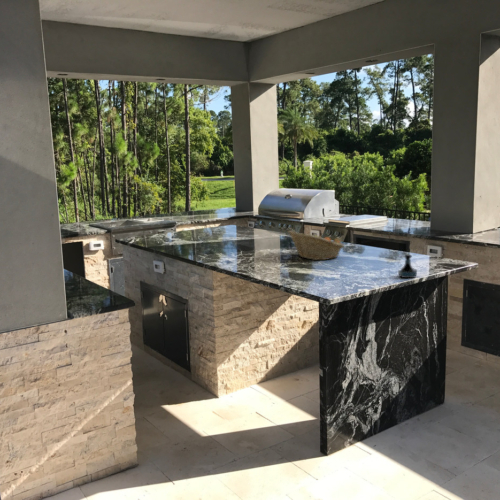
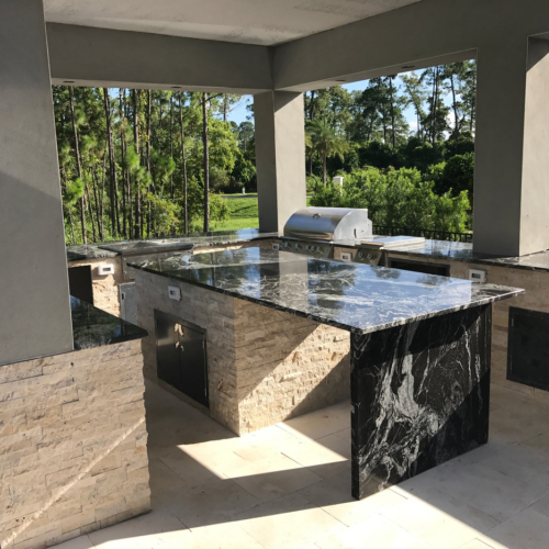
- fruit basket (315, 243)
- tequila bottle (407, 265)
